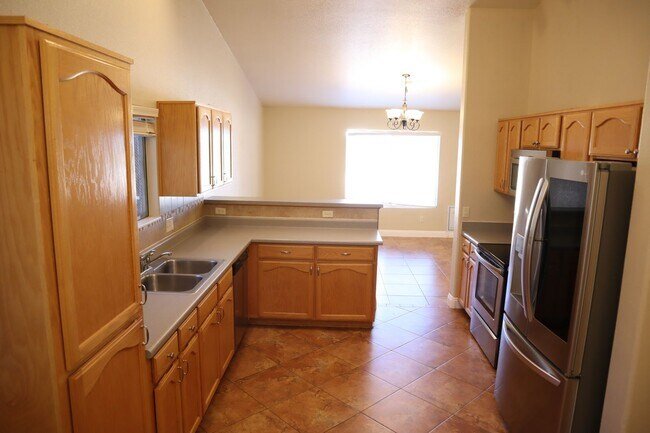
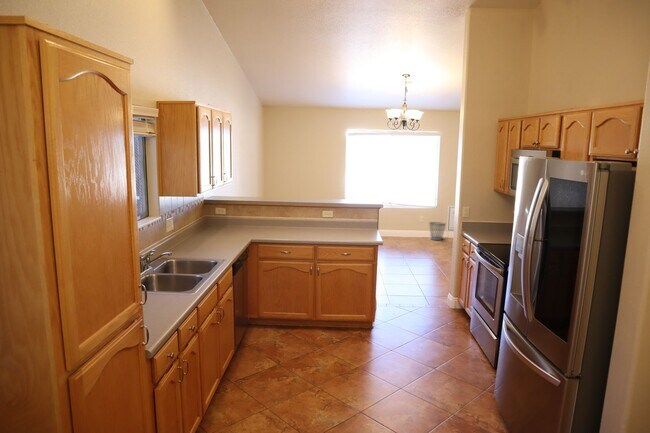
+ wastebasket (436, 231)
